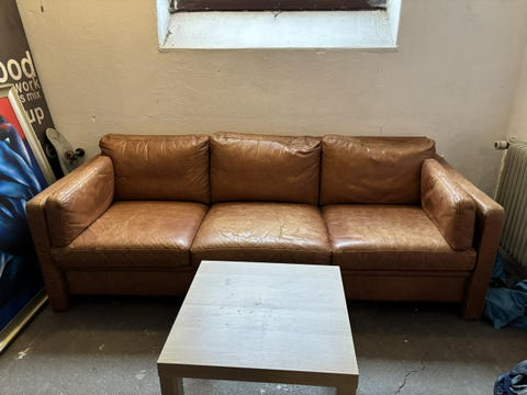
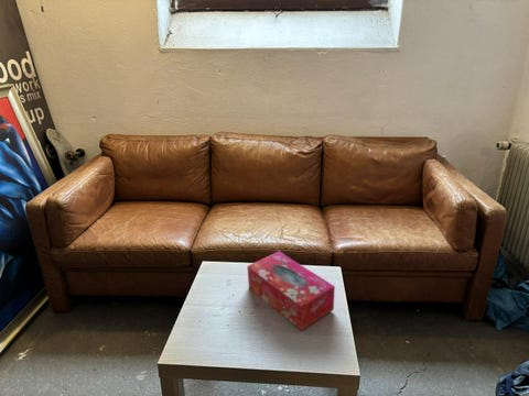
+ tissue box (289, 287)
